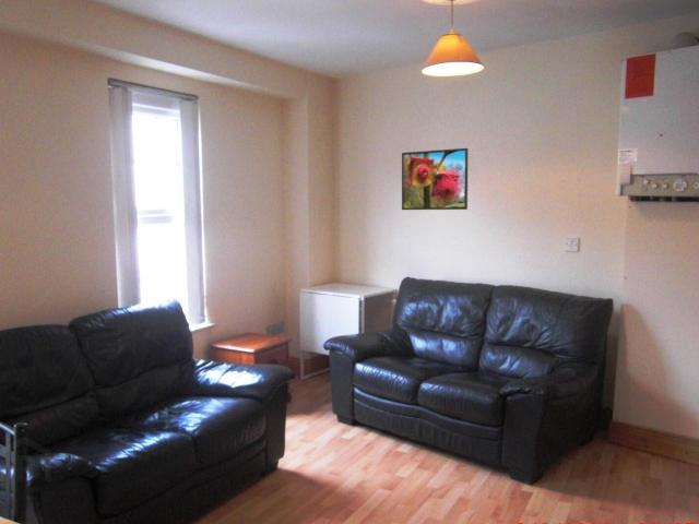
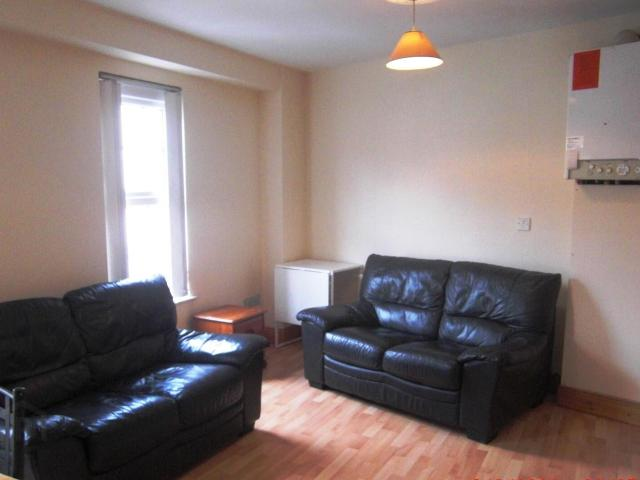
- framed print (434, 180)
